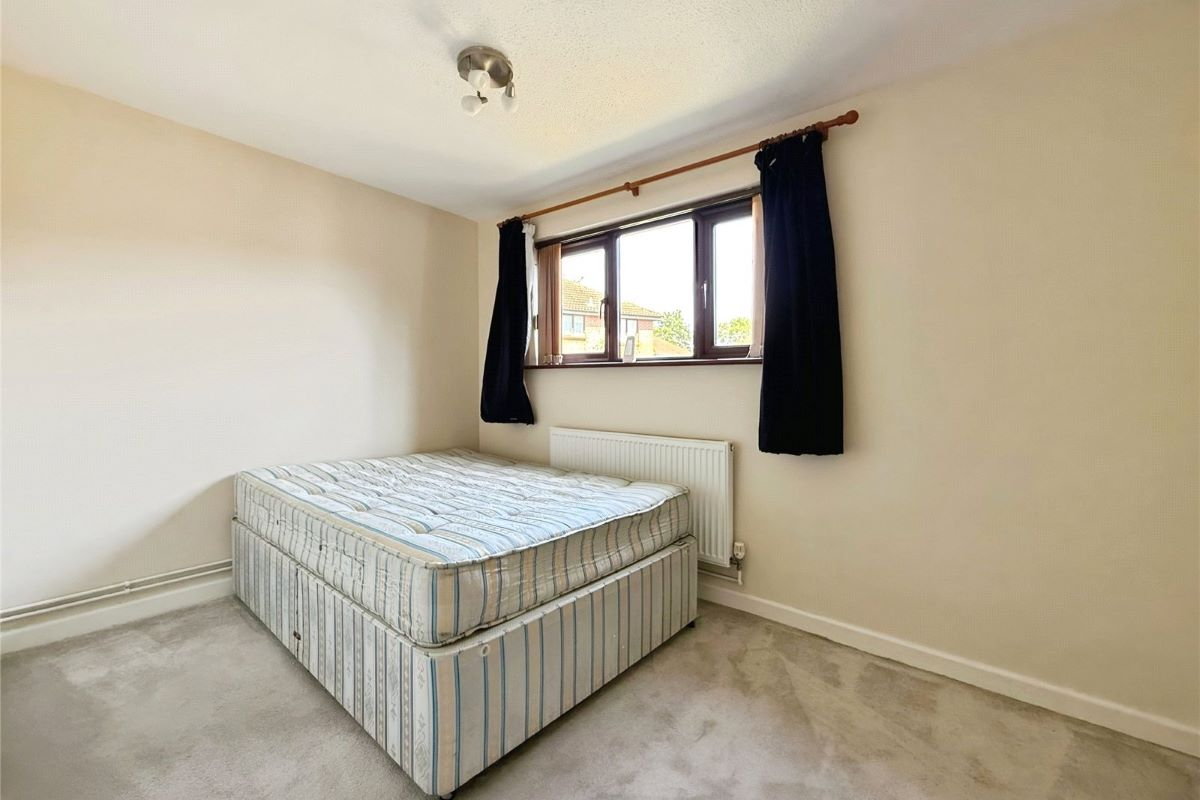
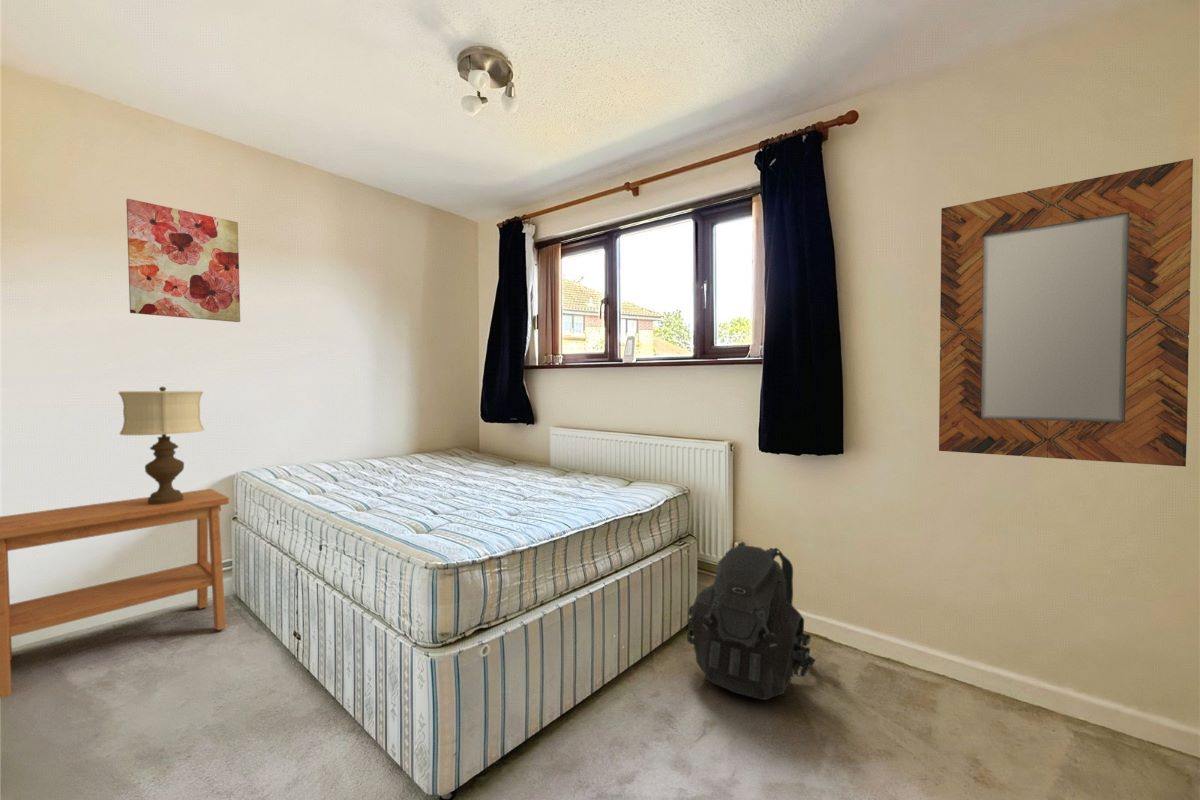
+ backpack (750, 611)
+ wall art (187, 264)
+ home mirror (1049, 323)
+ side table (117, 580)
+ table lamp (164, 443)
